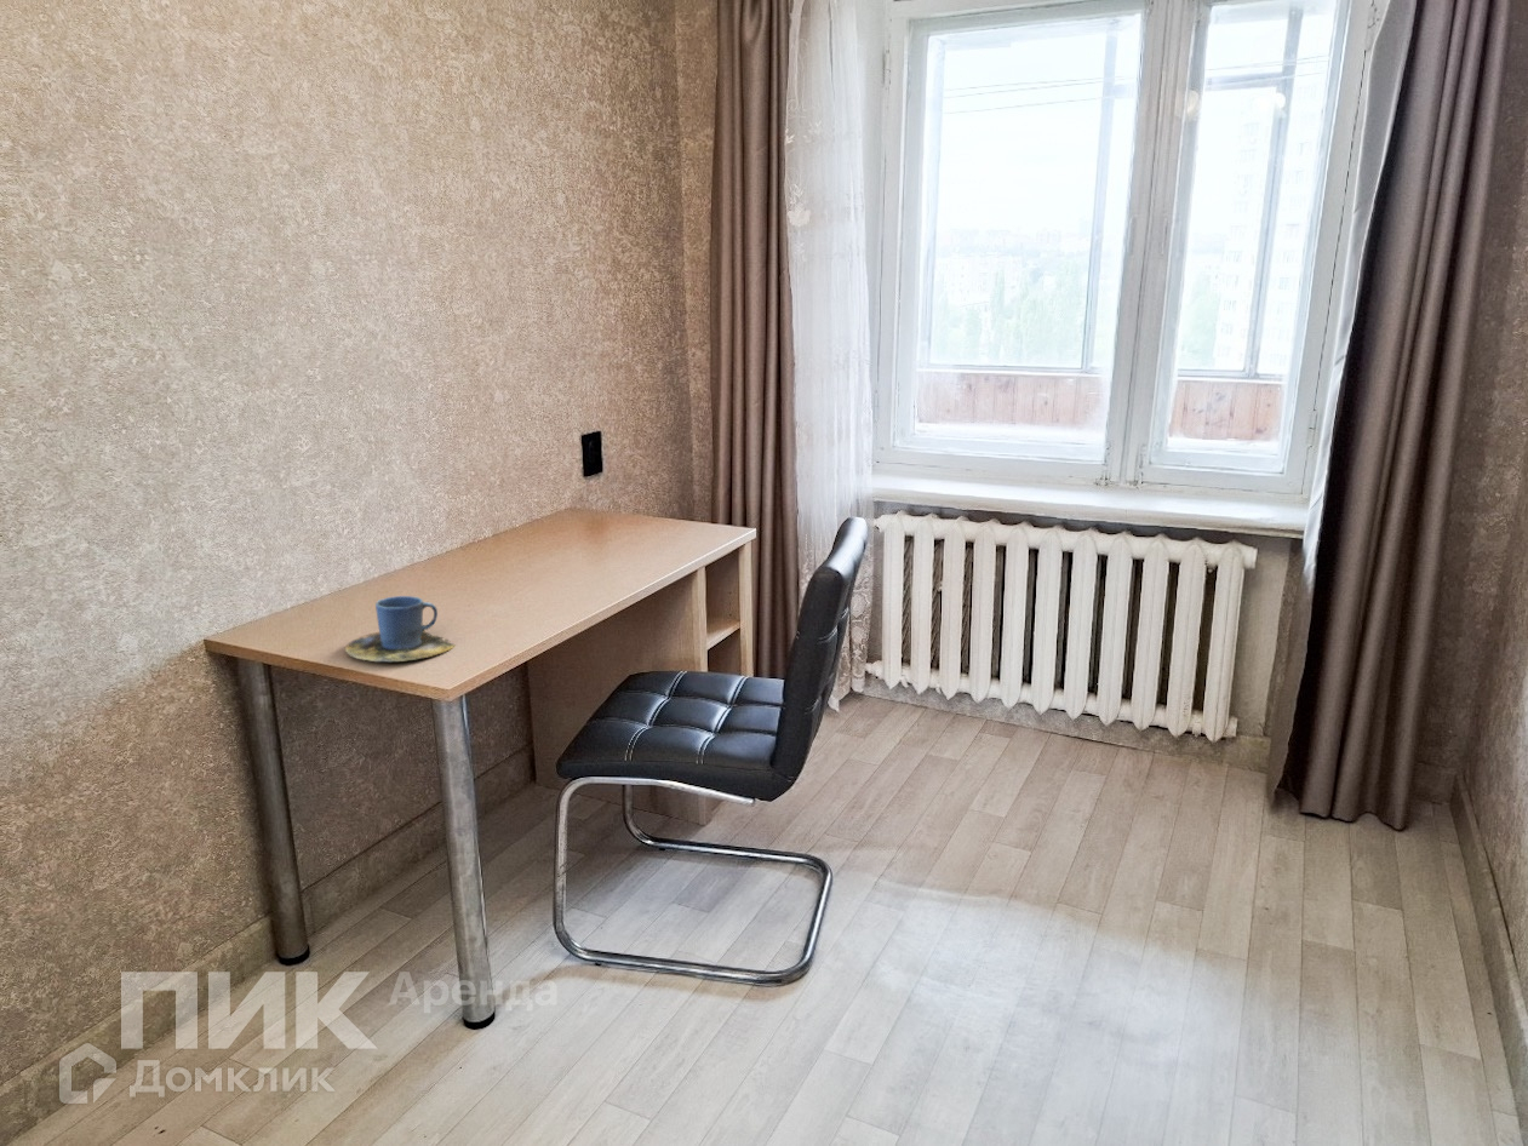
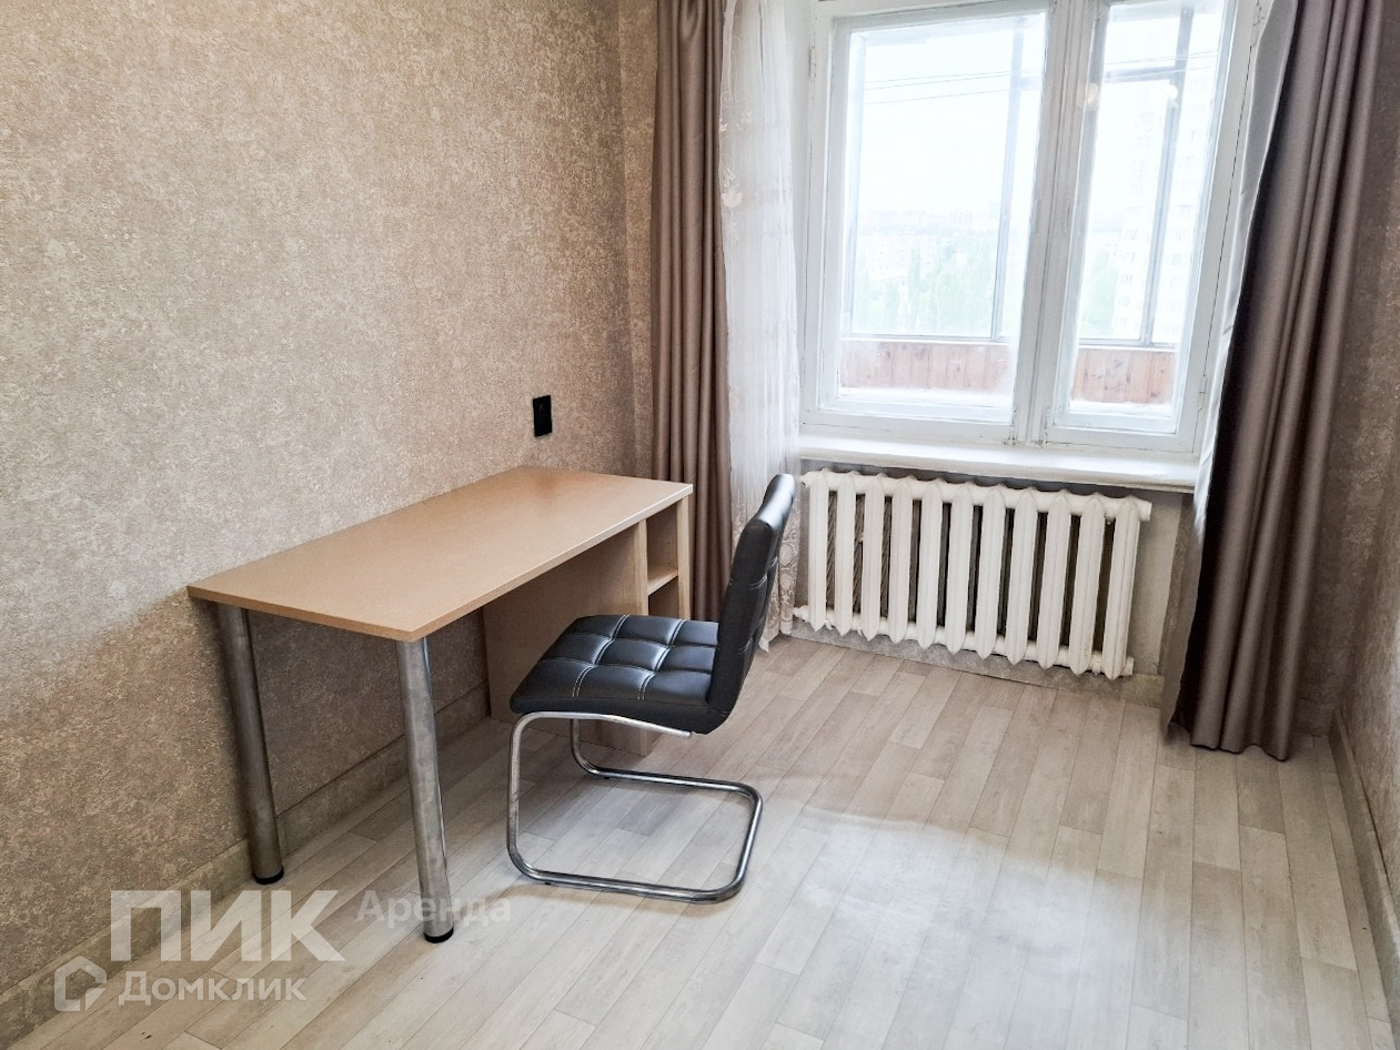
- cup (400, 623)
